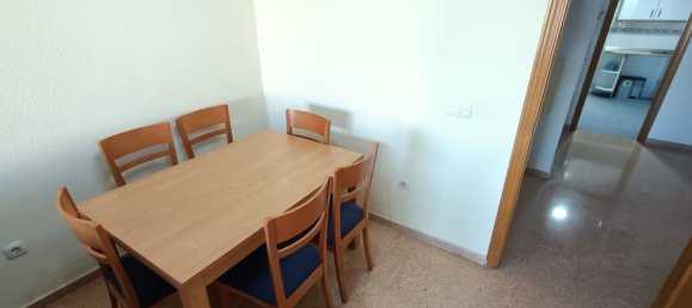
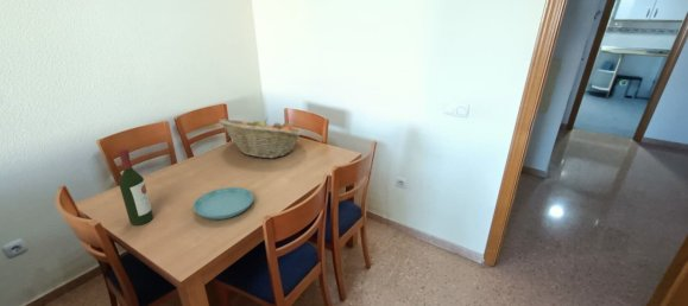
+ saucer (225, 203)
+ wine bottle (132, 186)
+ fruit basket (261, 133)
